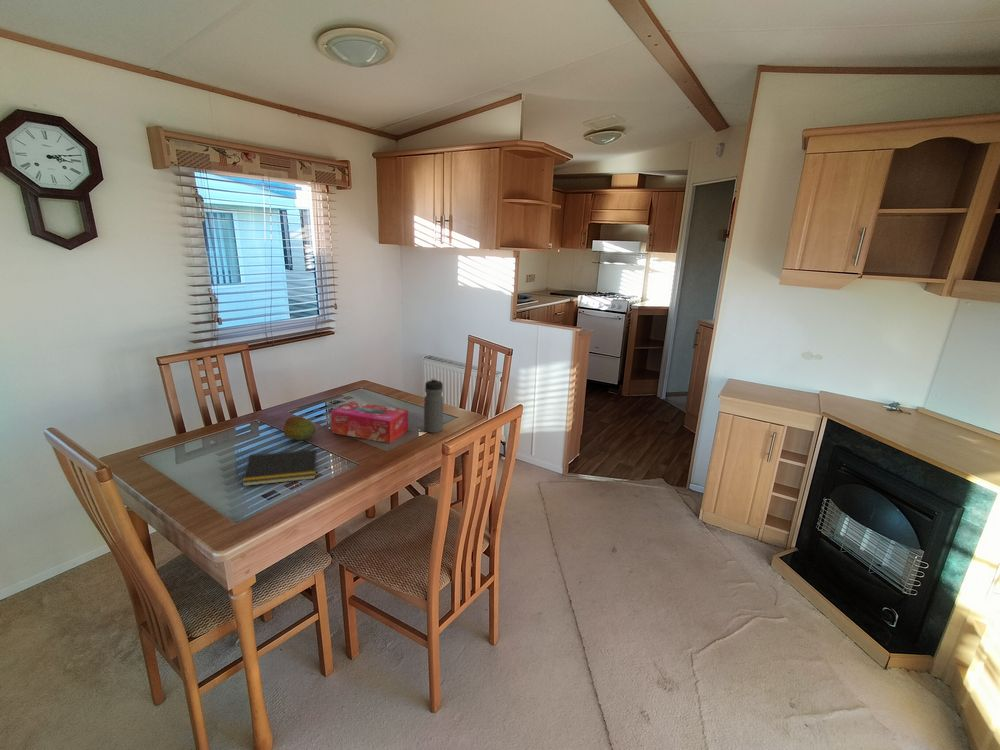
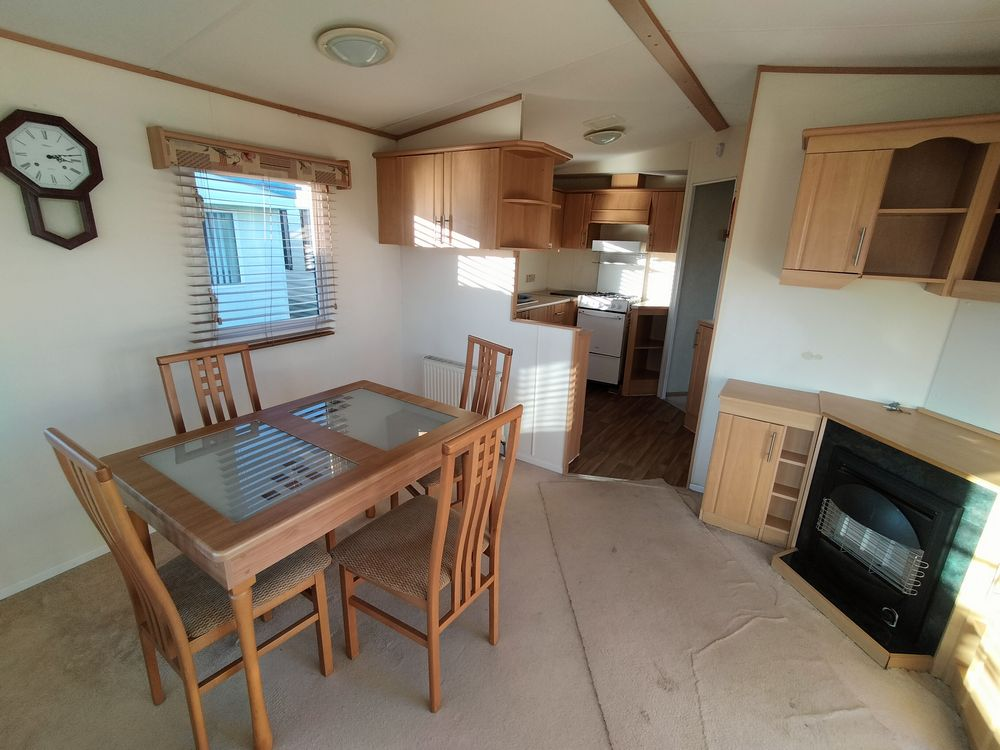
- tissue box (370, 421)
- notepad (281, 466)
- water bottle (433, 404)
- fruit (299, 427)
